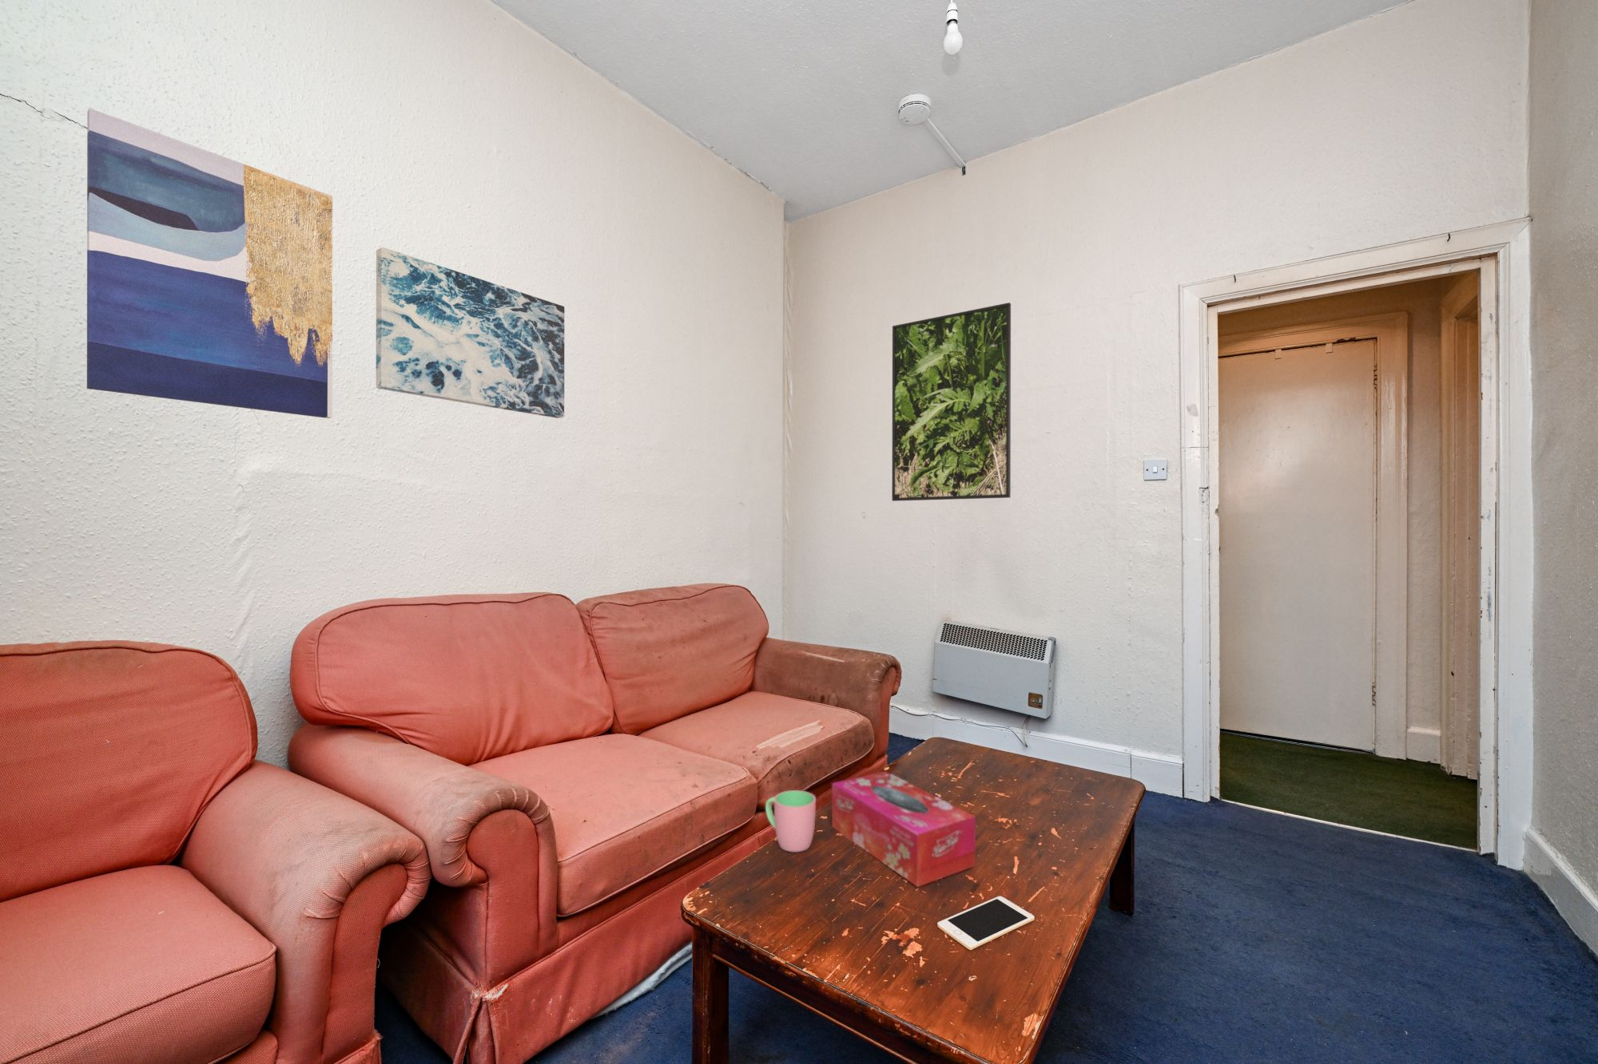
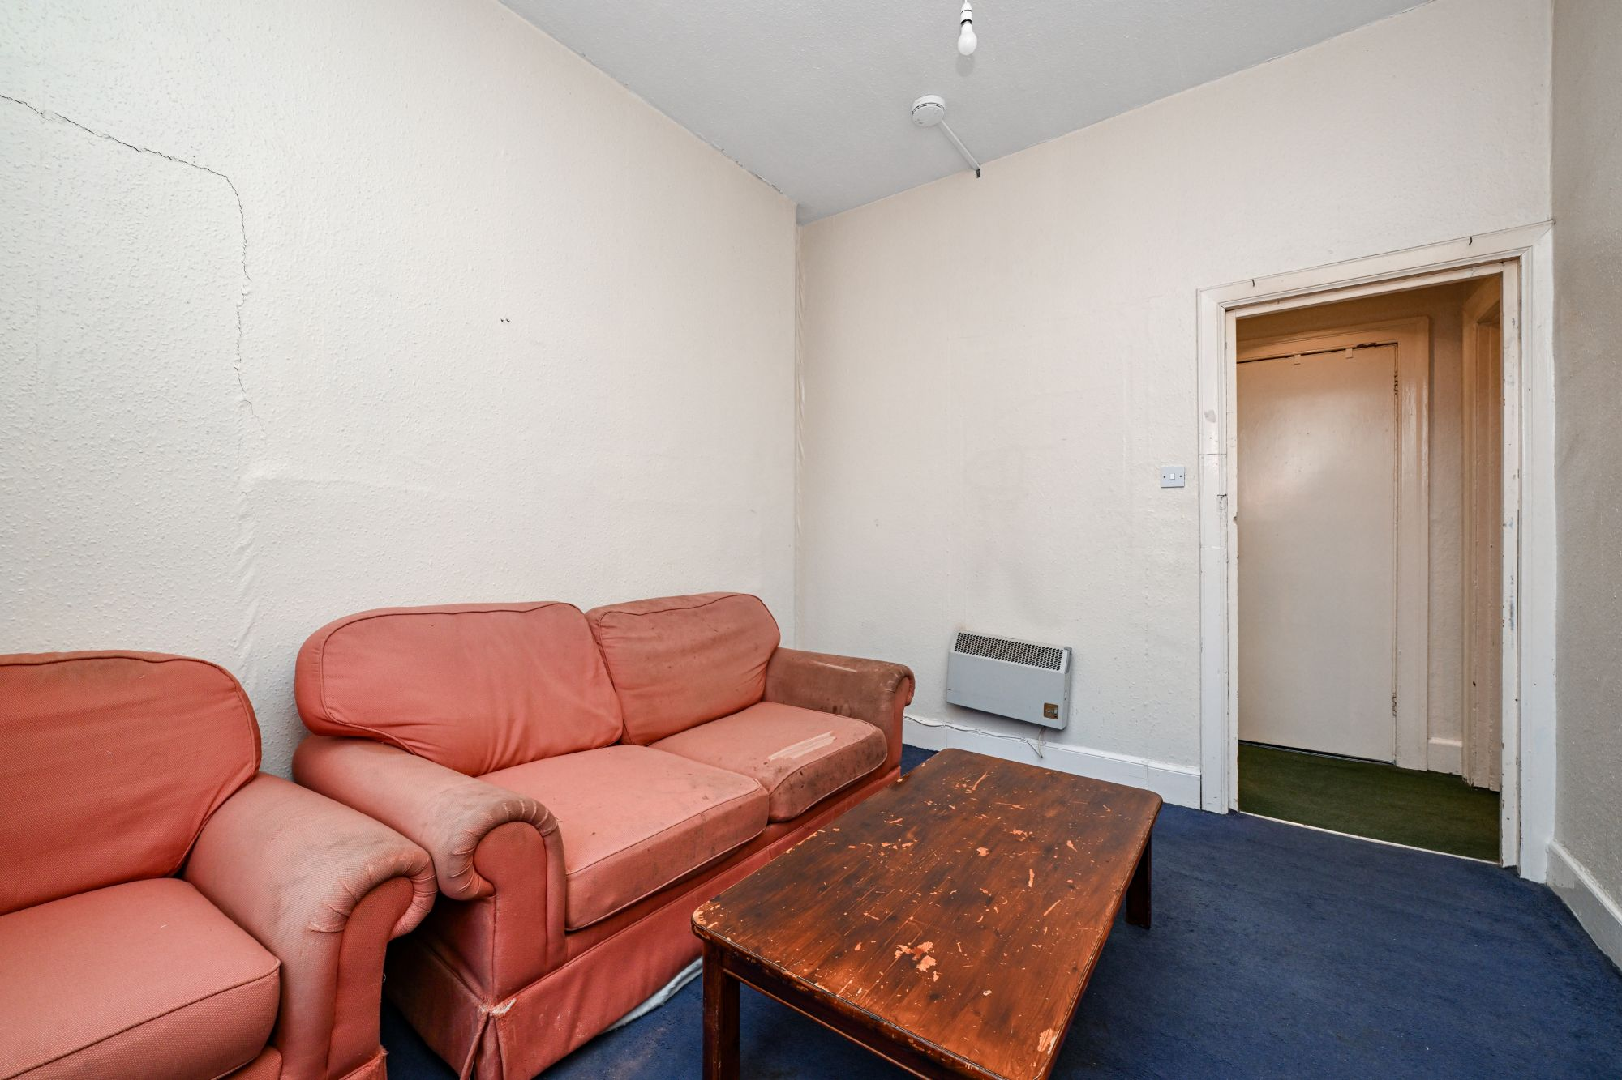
- cell phone (986, 922)
- cup (789, 819)
- tissue box (899, 822)
- wall art (223, 281)
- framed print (948, 407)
- wall art (480, 342)
